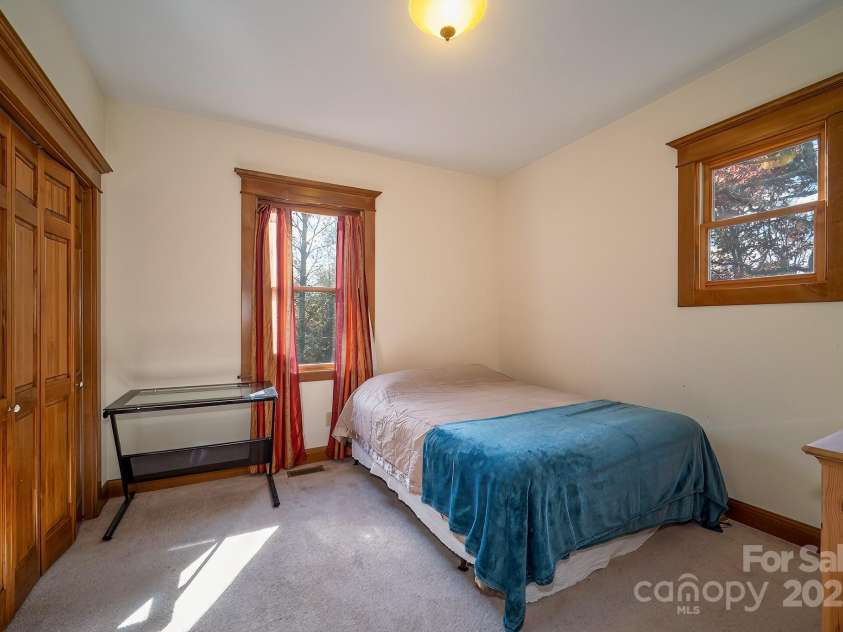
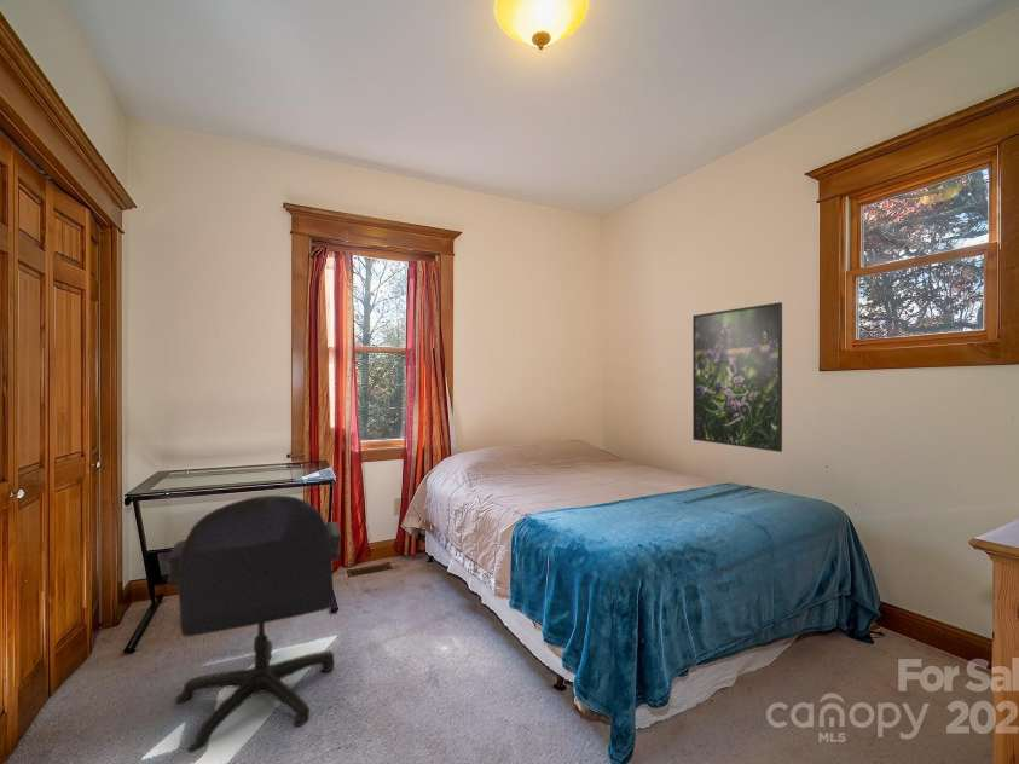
+ office chair (257, 589)
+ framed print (733, 377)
